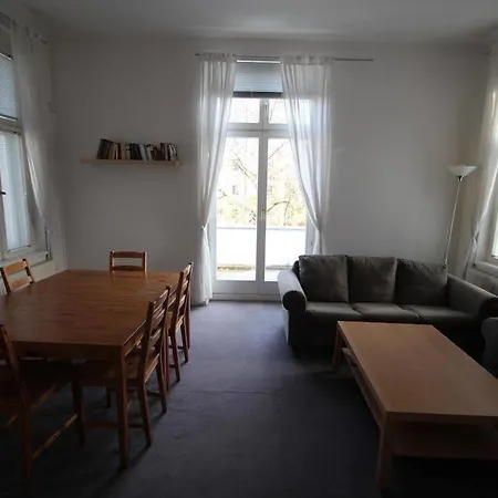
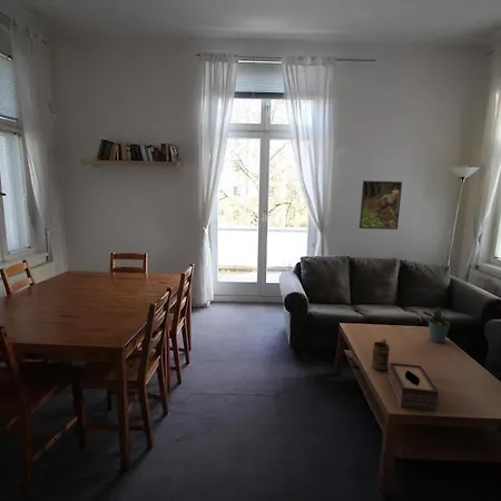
+ potted plant (435, 322)
+ mug (381, 353)
+ tissue box (411, 385)
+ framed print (380, 205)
